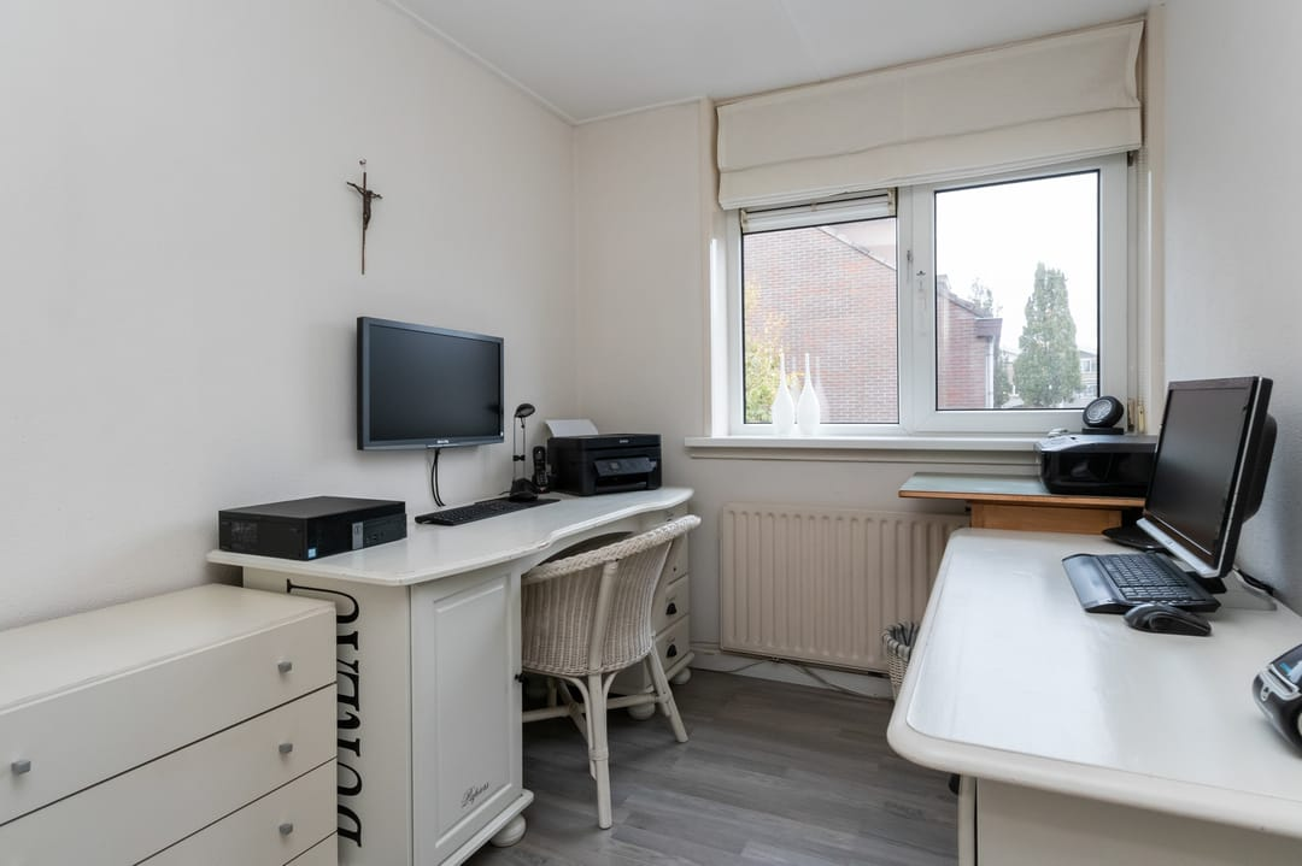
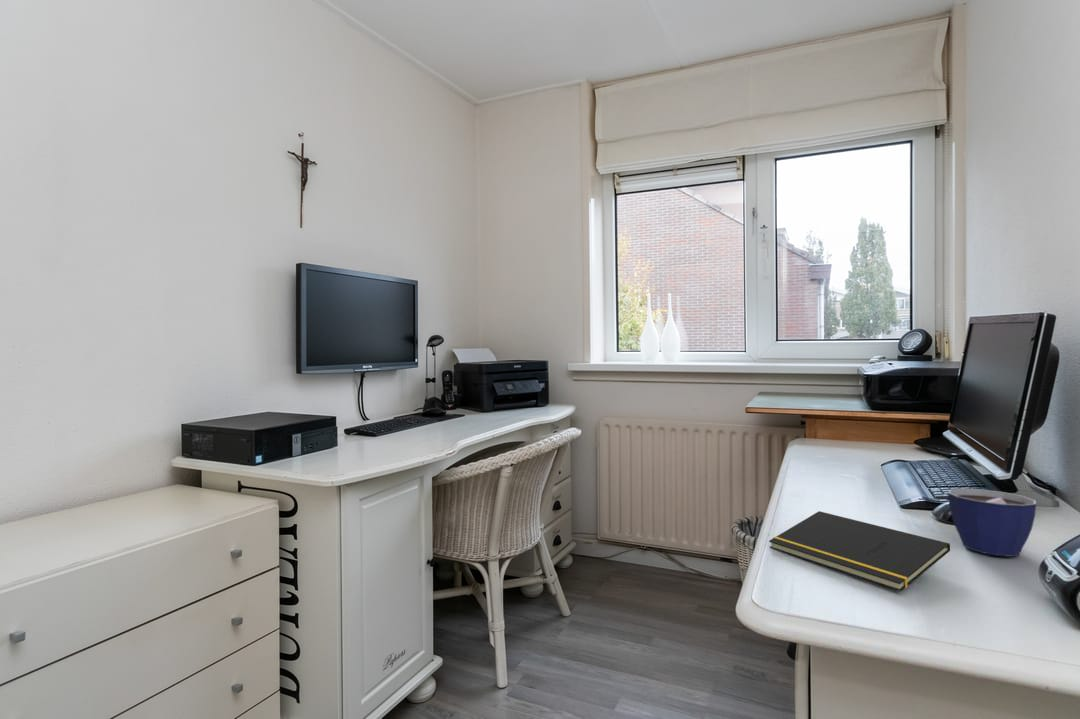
+ cup (991, 519)
+ notepad (854, 545)
